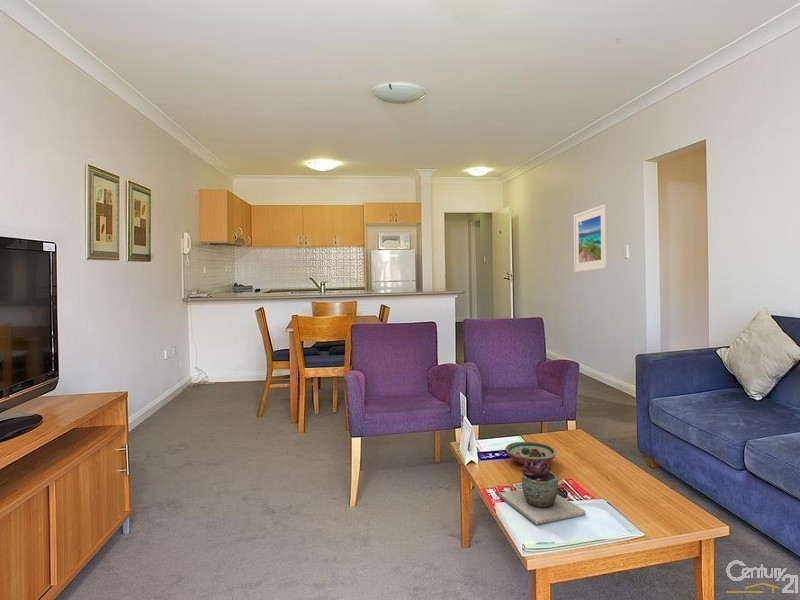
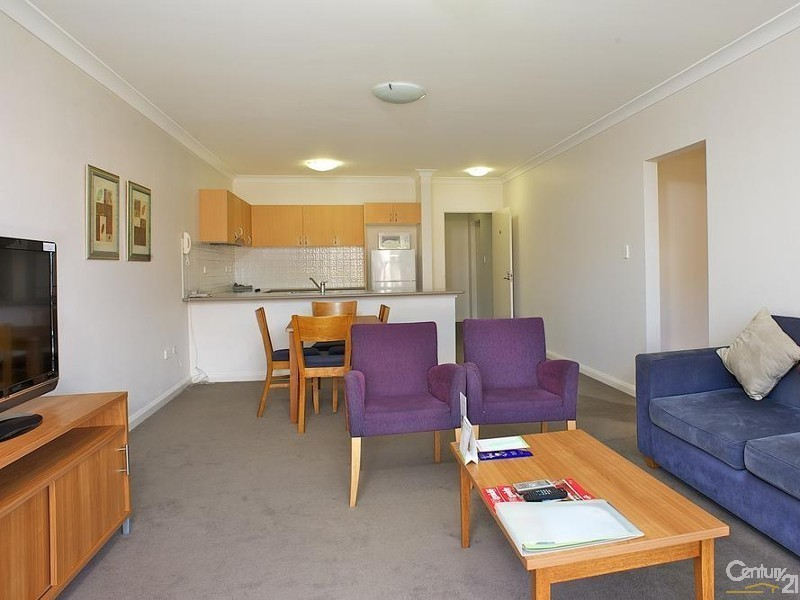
- succulent plant (540, 482)
- decorative bowl (530, 455)
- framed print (589, 240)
